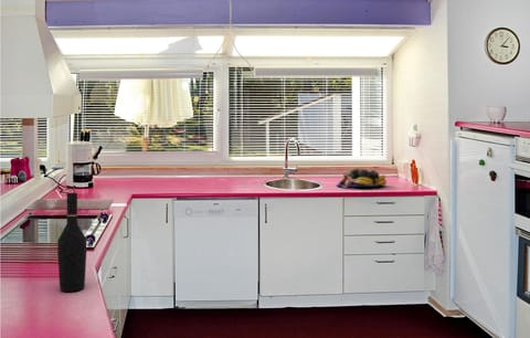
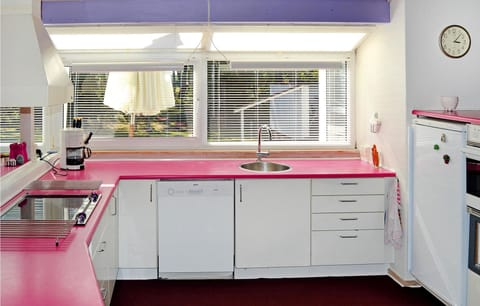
- wine bottle (72, 241)
- fruit bowl (360, 177)
